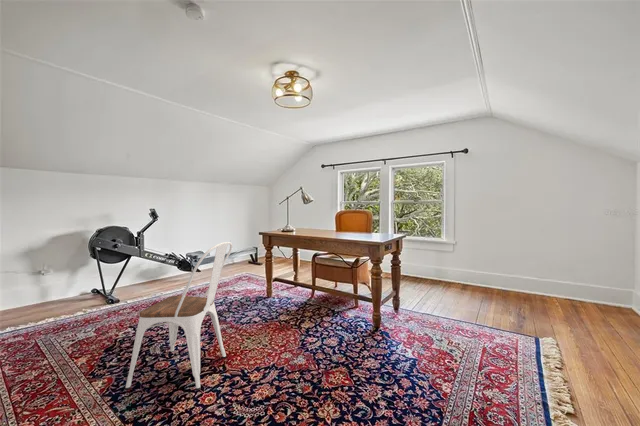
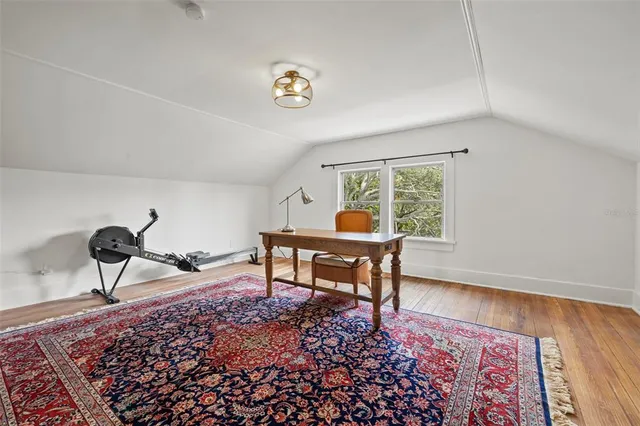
- chair (186, 306)
